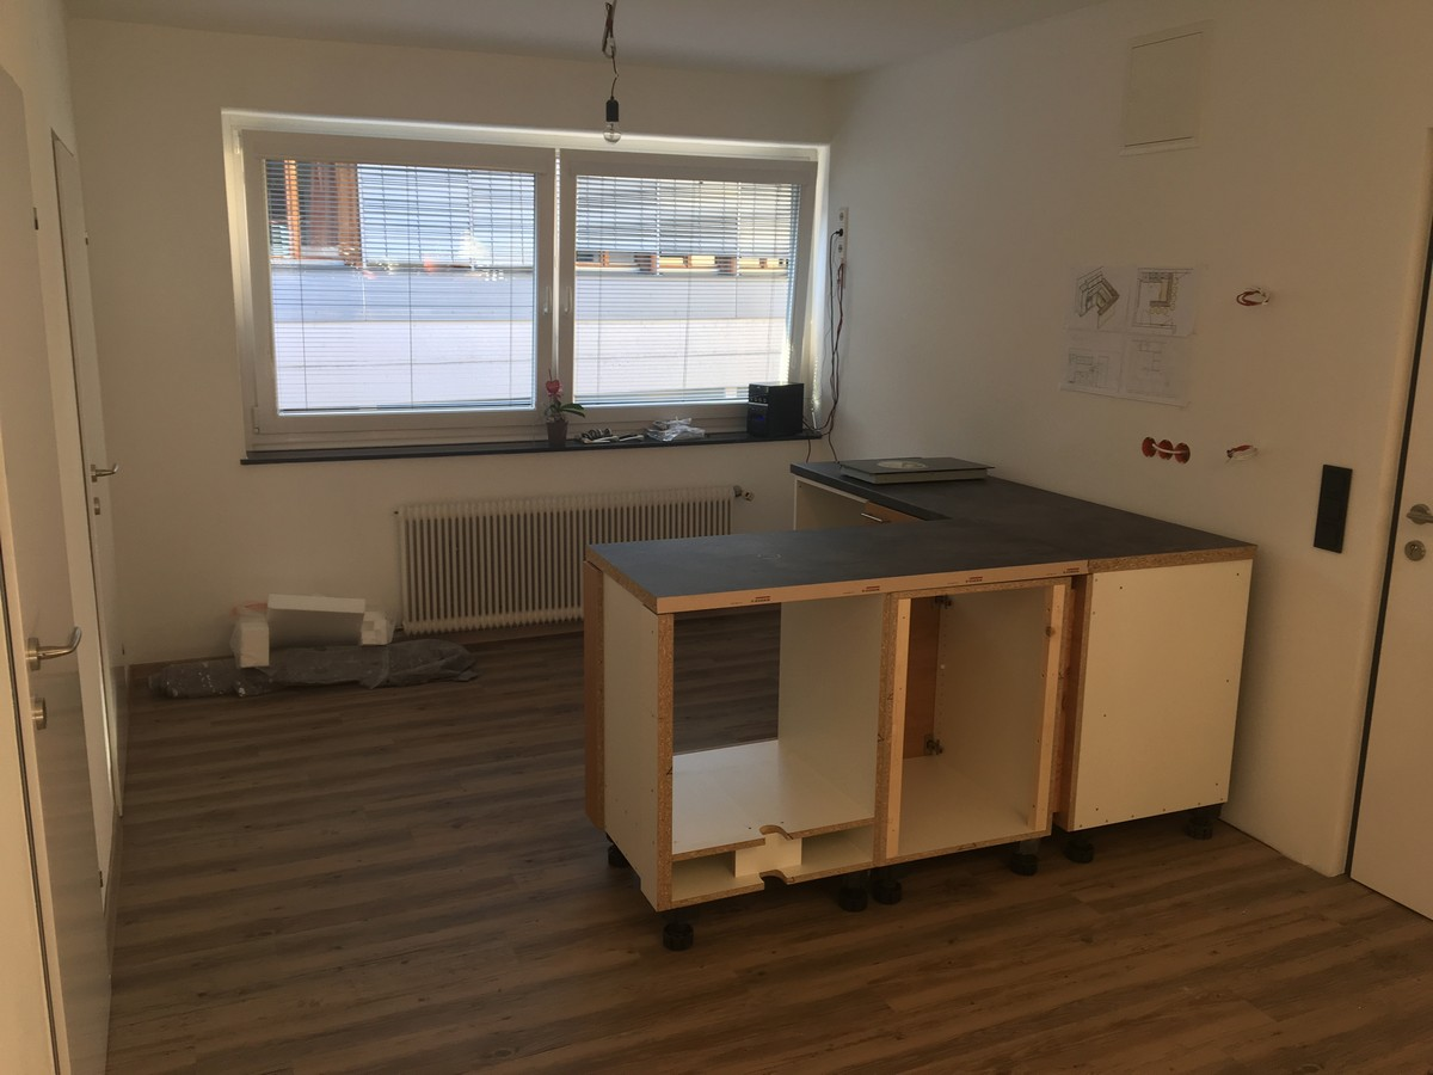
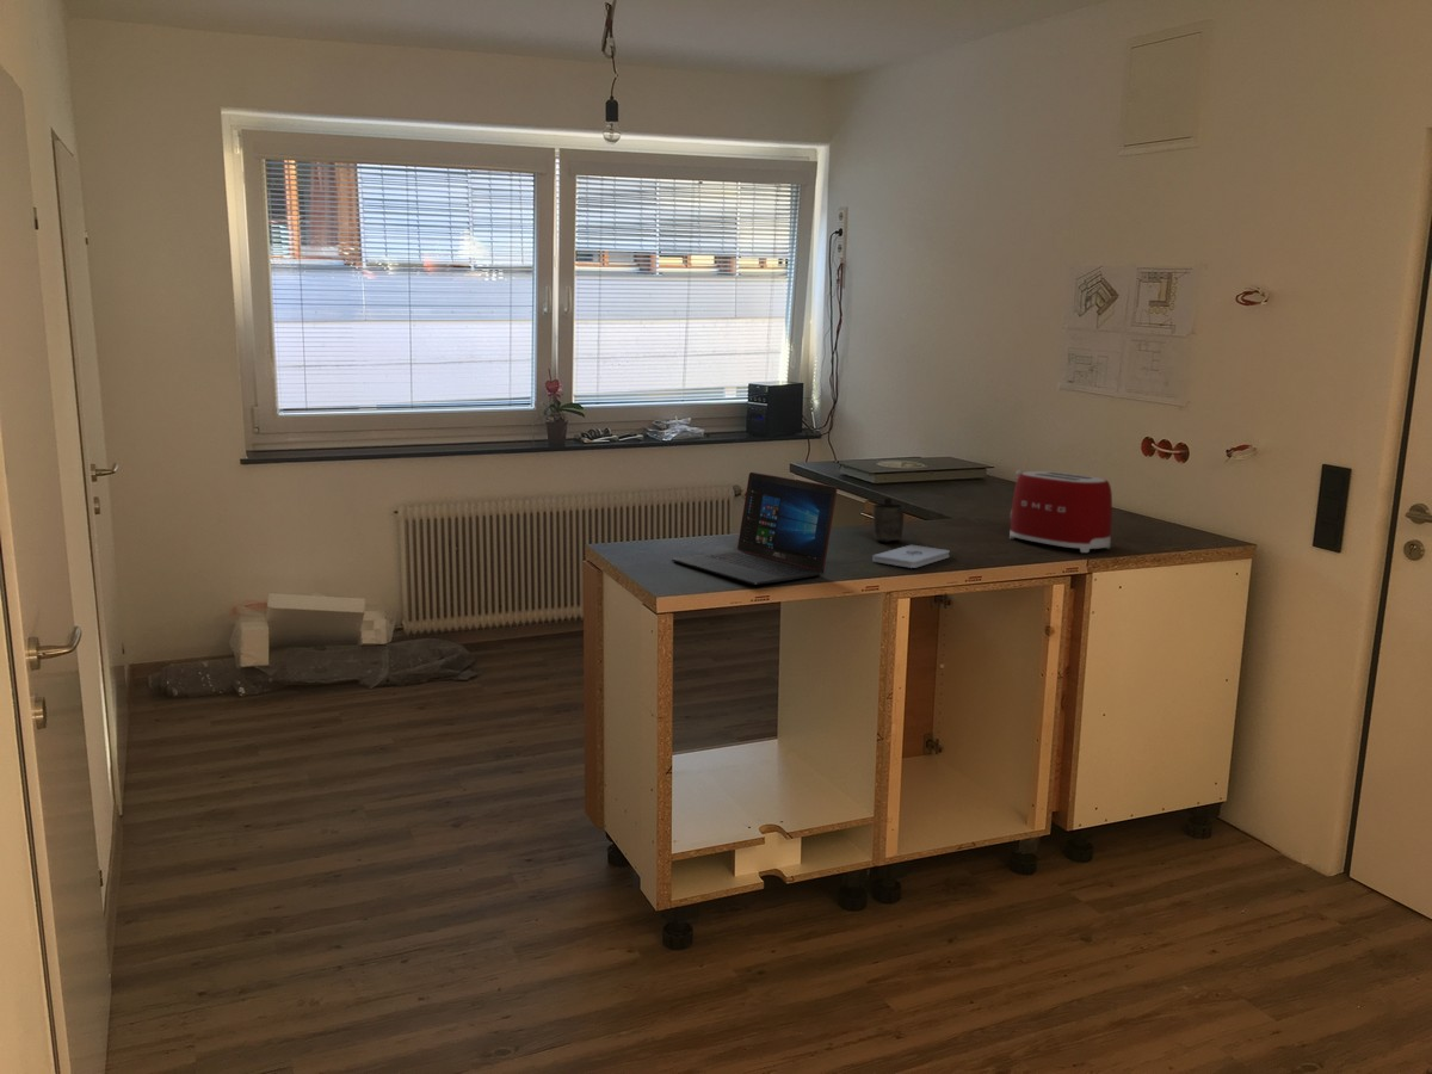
+ mug (890, 519)
+ laptop (752, 525)
+ notepad (912, 555)
+ toaster (1058, 508)
